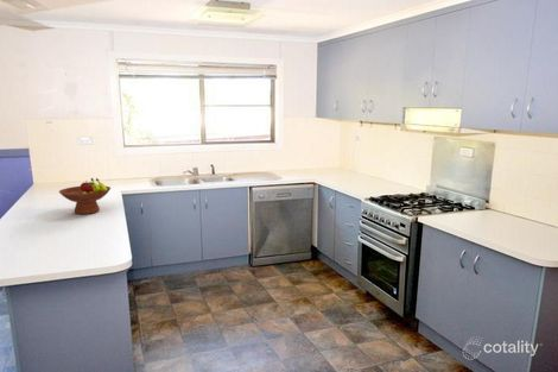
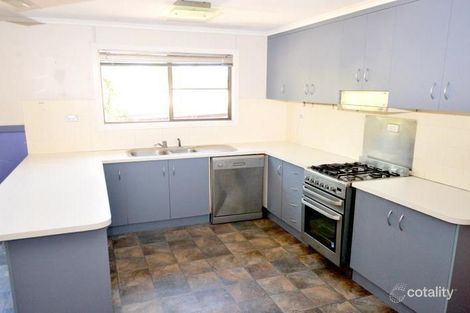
- fruit bowl (85, 196)
